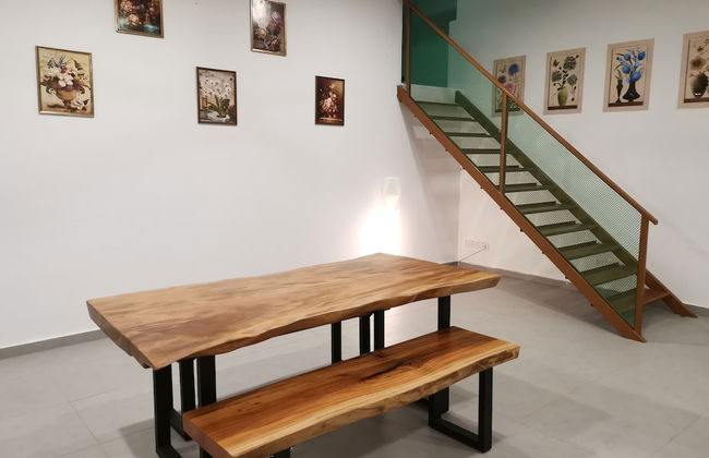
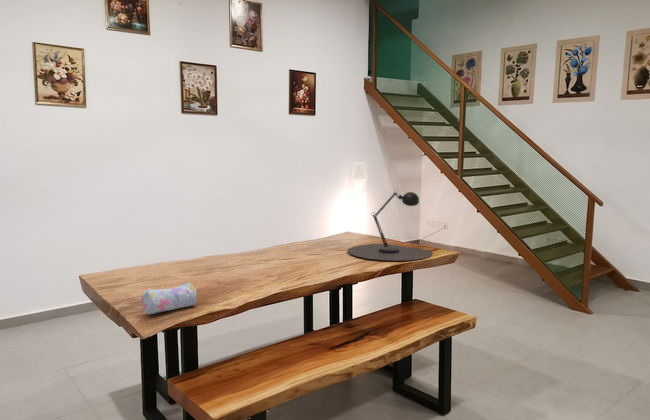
+ pencil case (170, 298)
+ desk lamp (379, 225)
